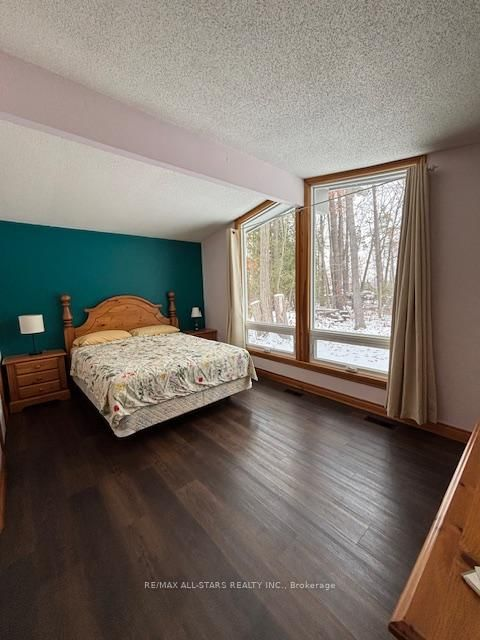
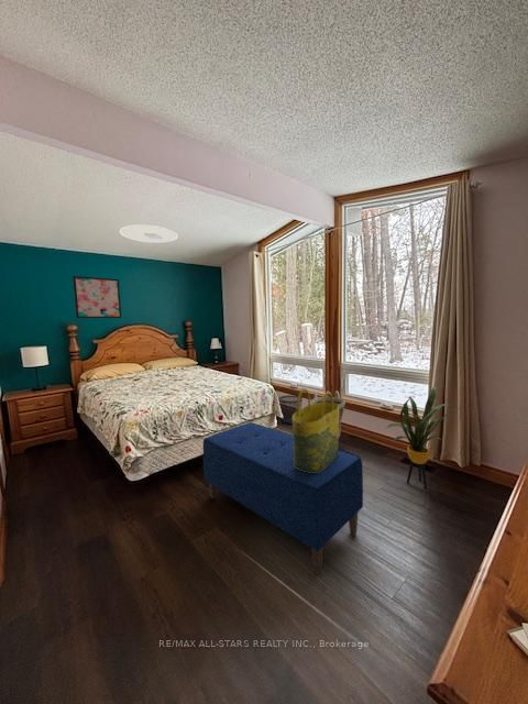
+ basket (339, 417)
+ house plant (424, 438)
+ ceiling light (150, 231)
+ bench (275, 480)
+ wall art (98, 298)
+ wastebasket (290, 410)
+ tote bag (316, 424)
